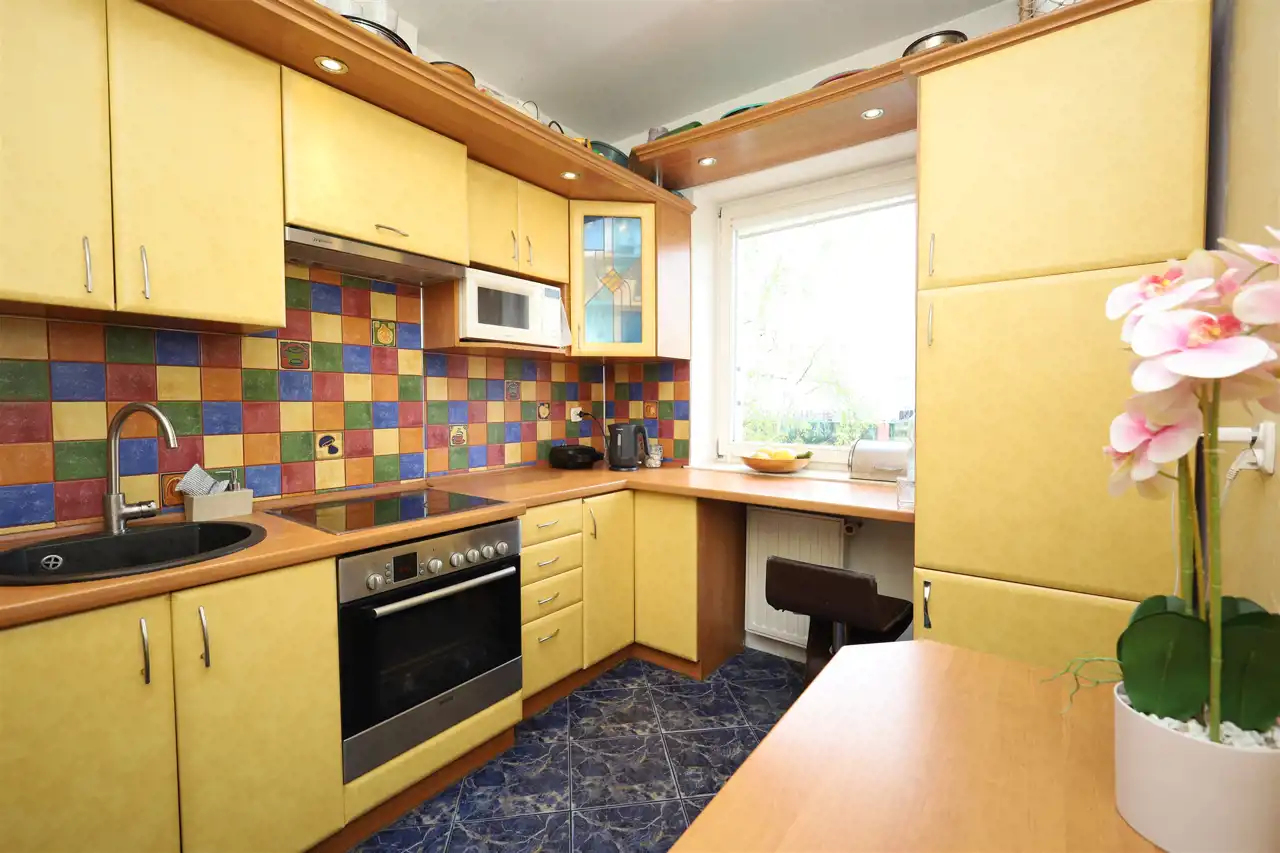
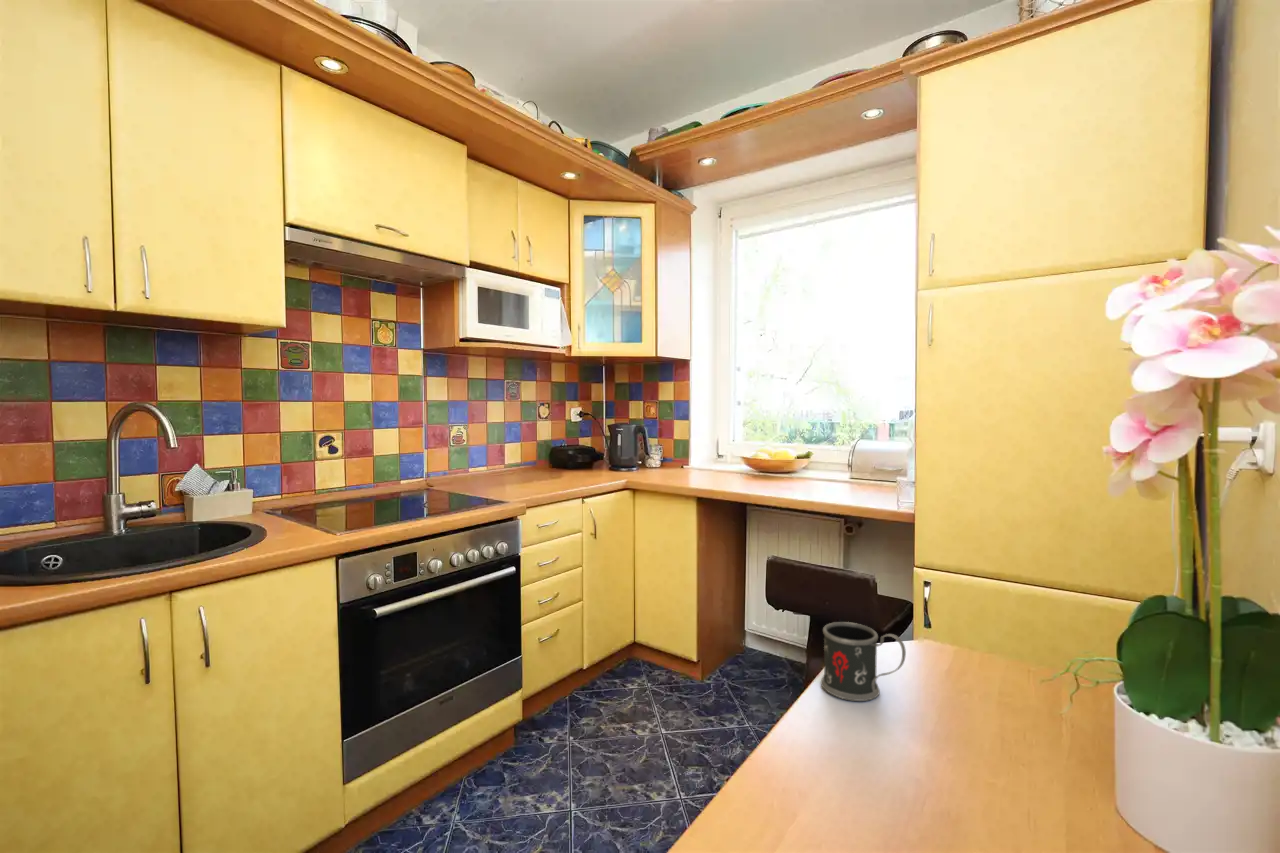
+ mug (862, 658)
